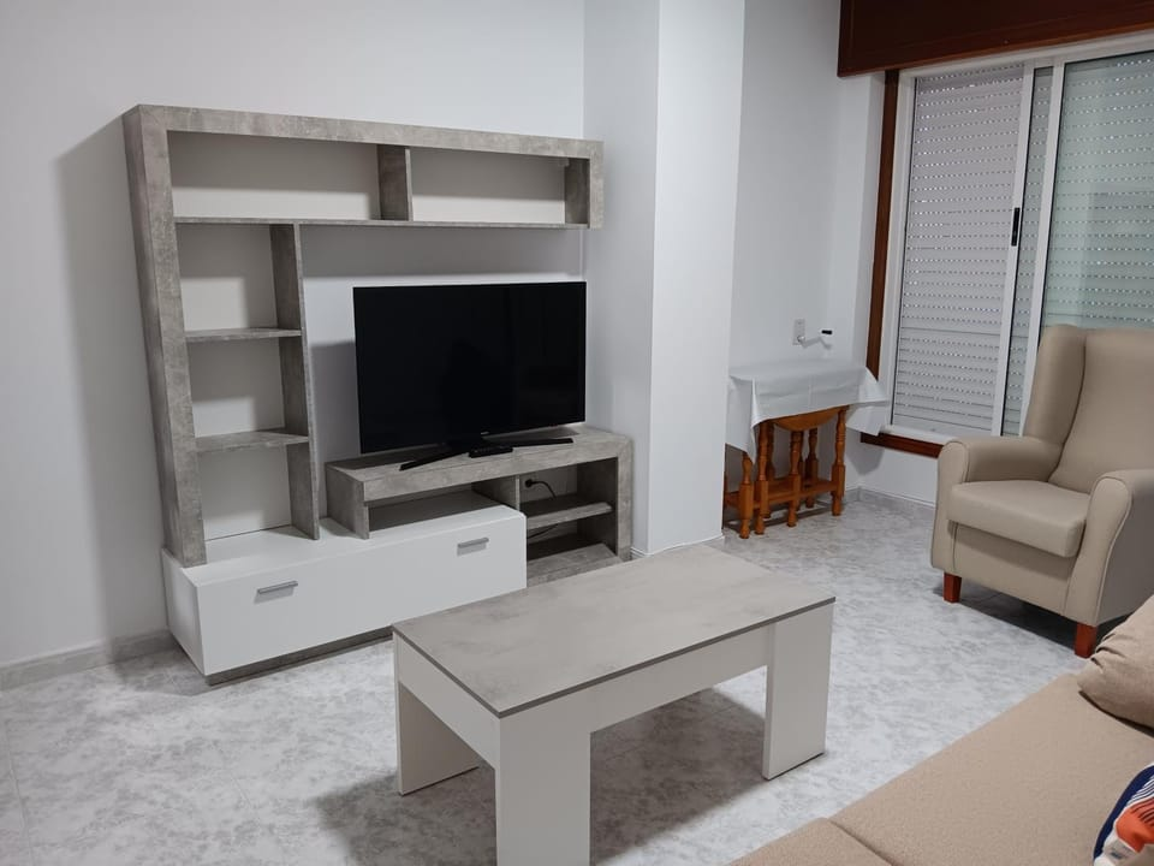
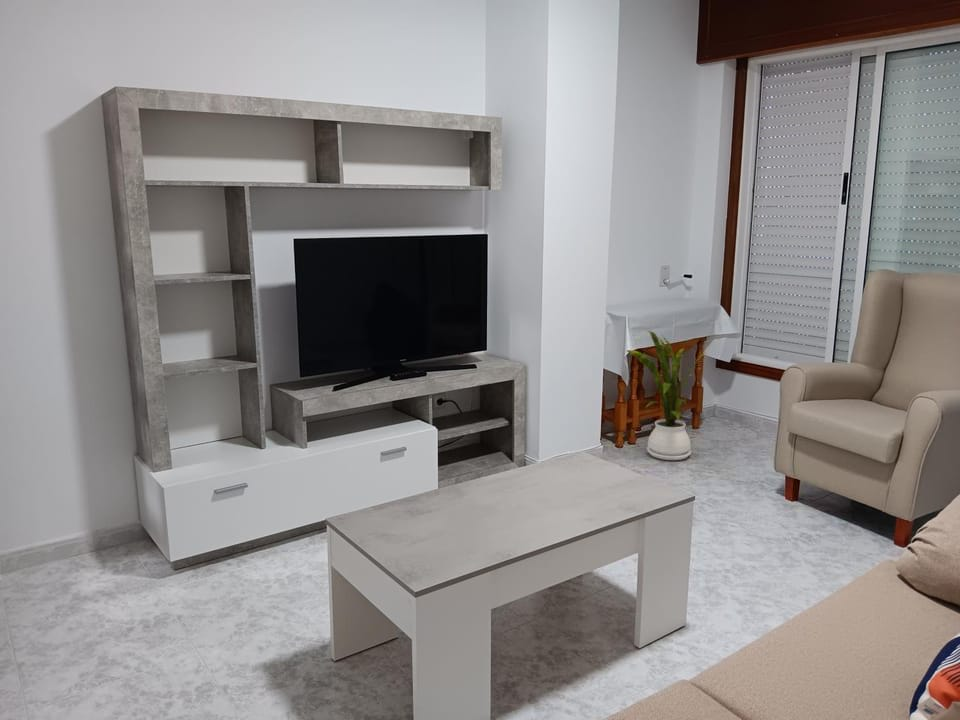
+ house plant (667, 391)
